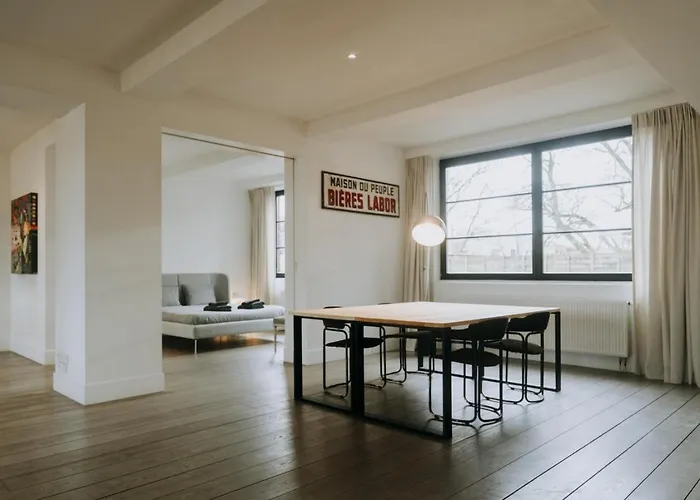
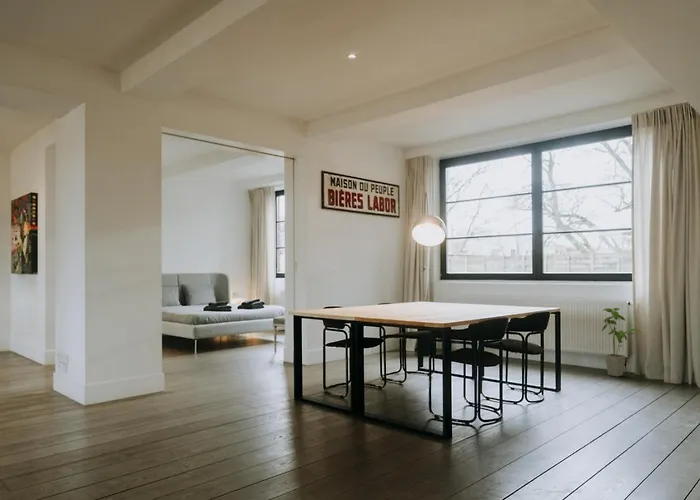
+ house plant (618, 341)
